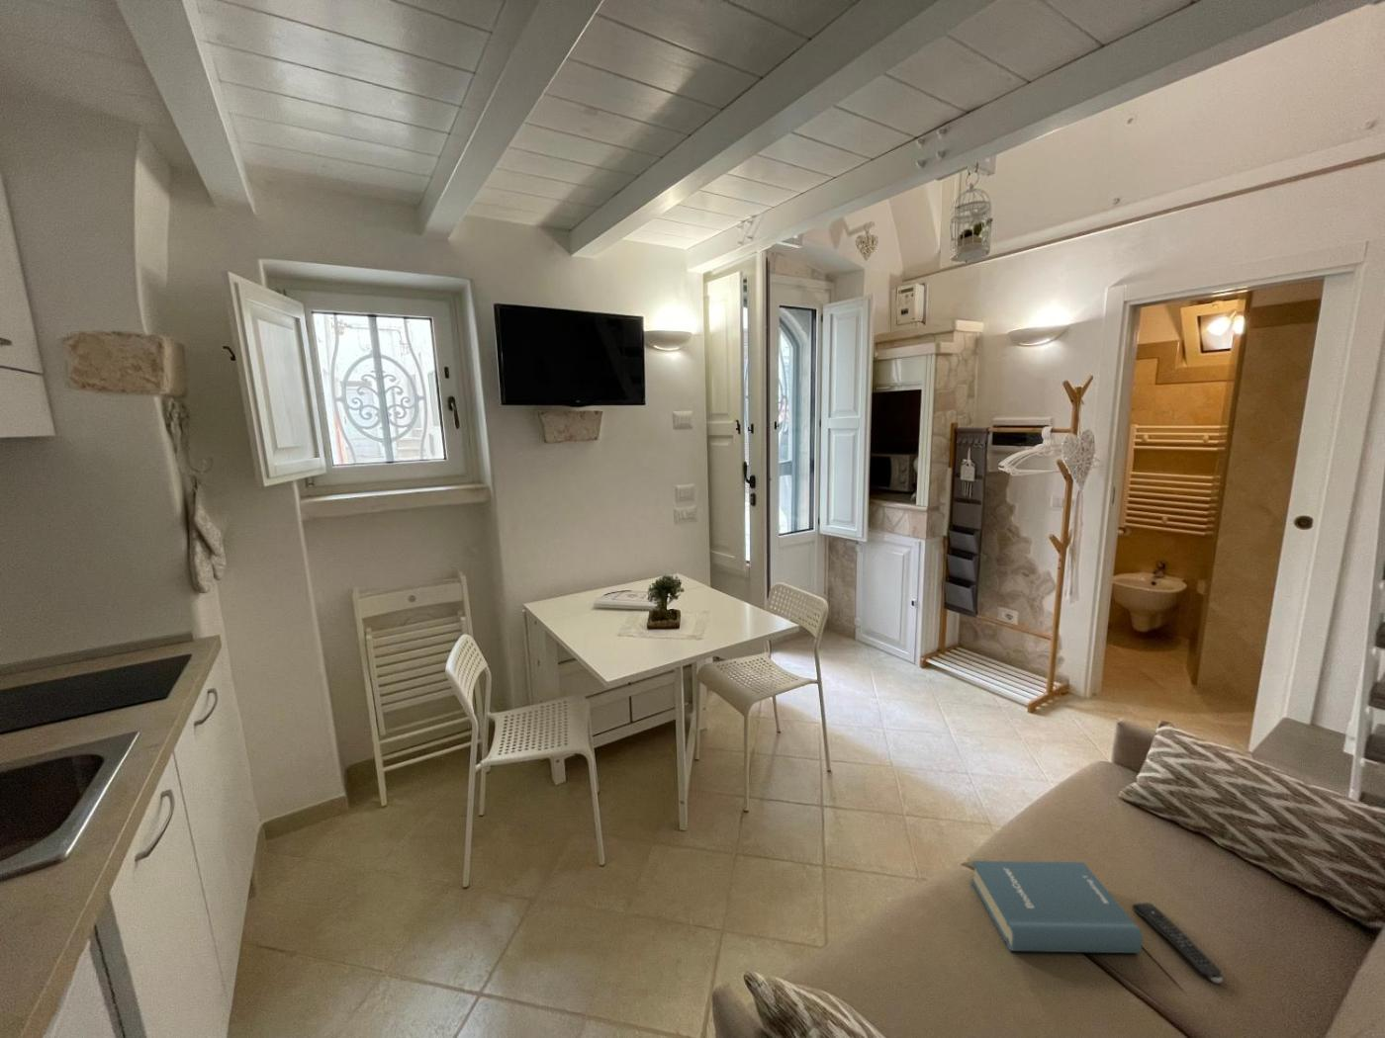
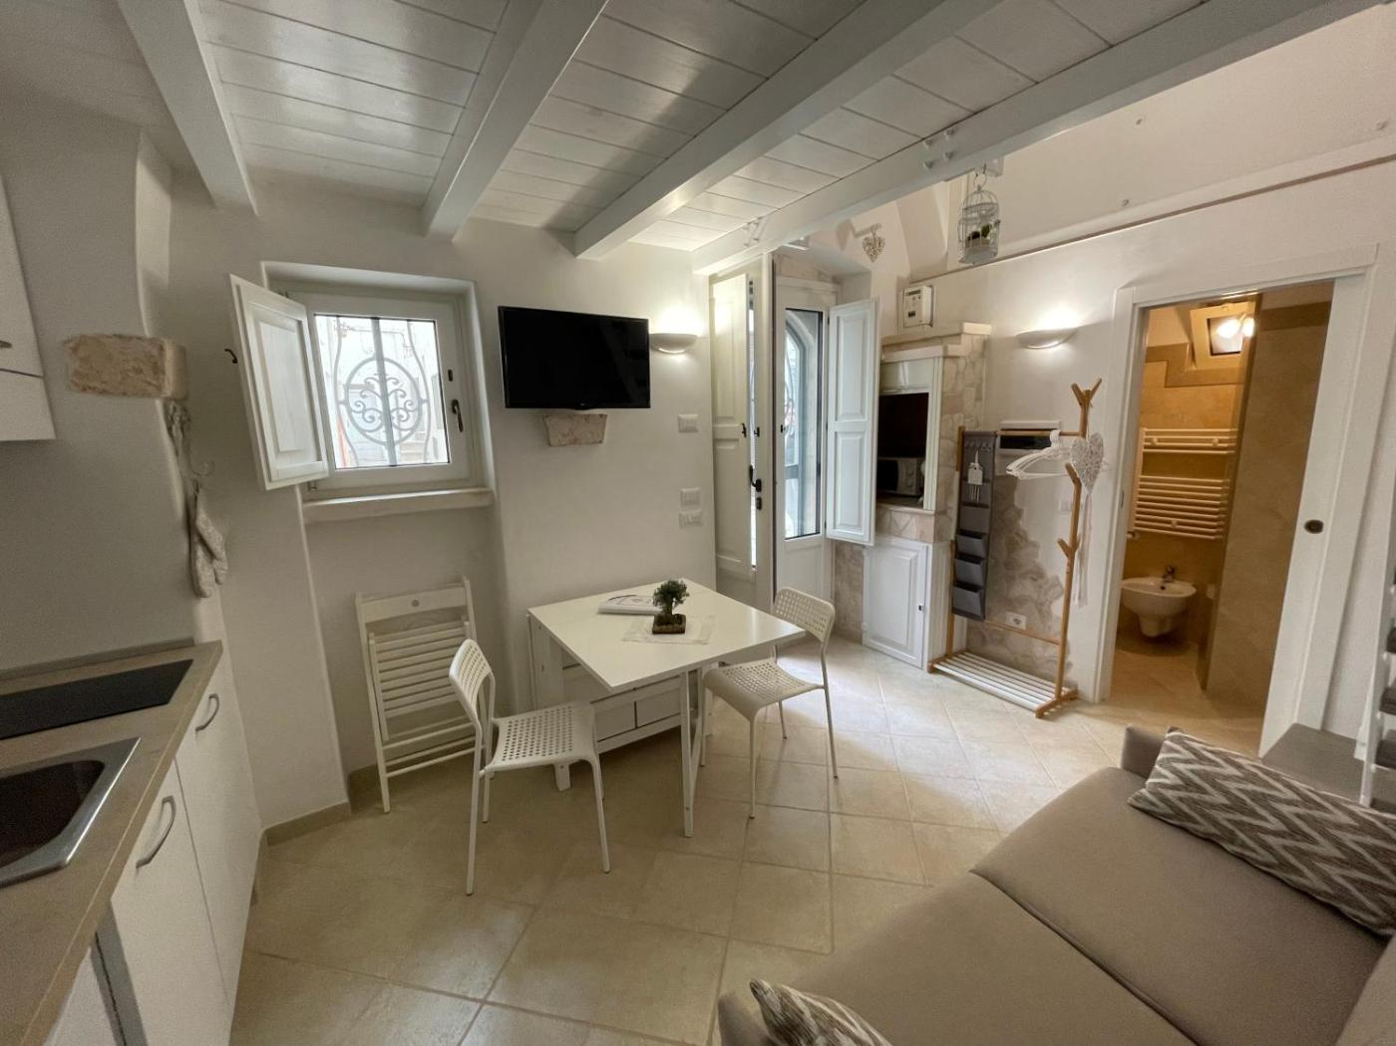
- hardback book (1049, 906)
- remote control (1178, 939)
